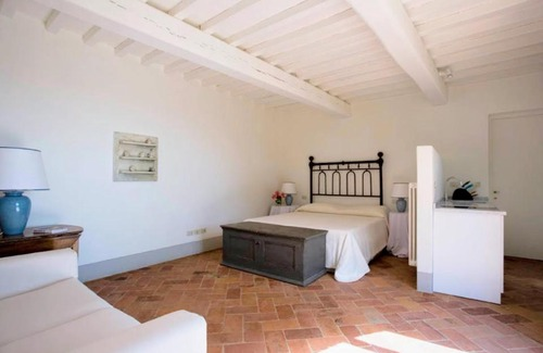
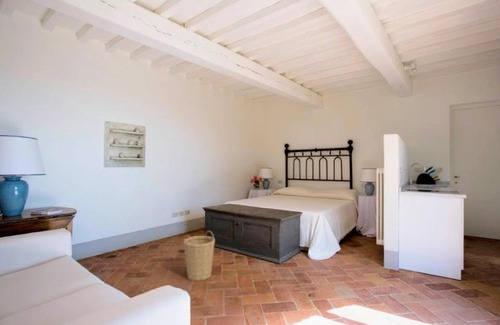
+ basket (199, 254)
